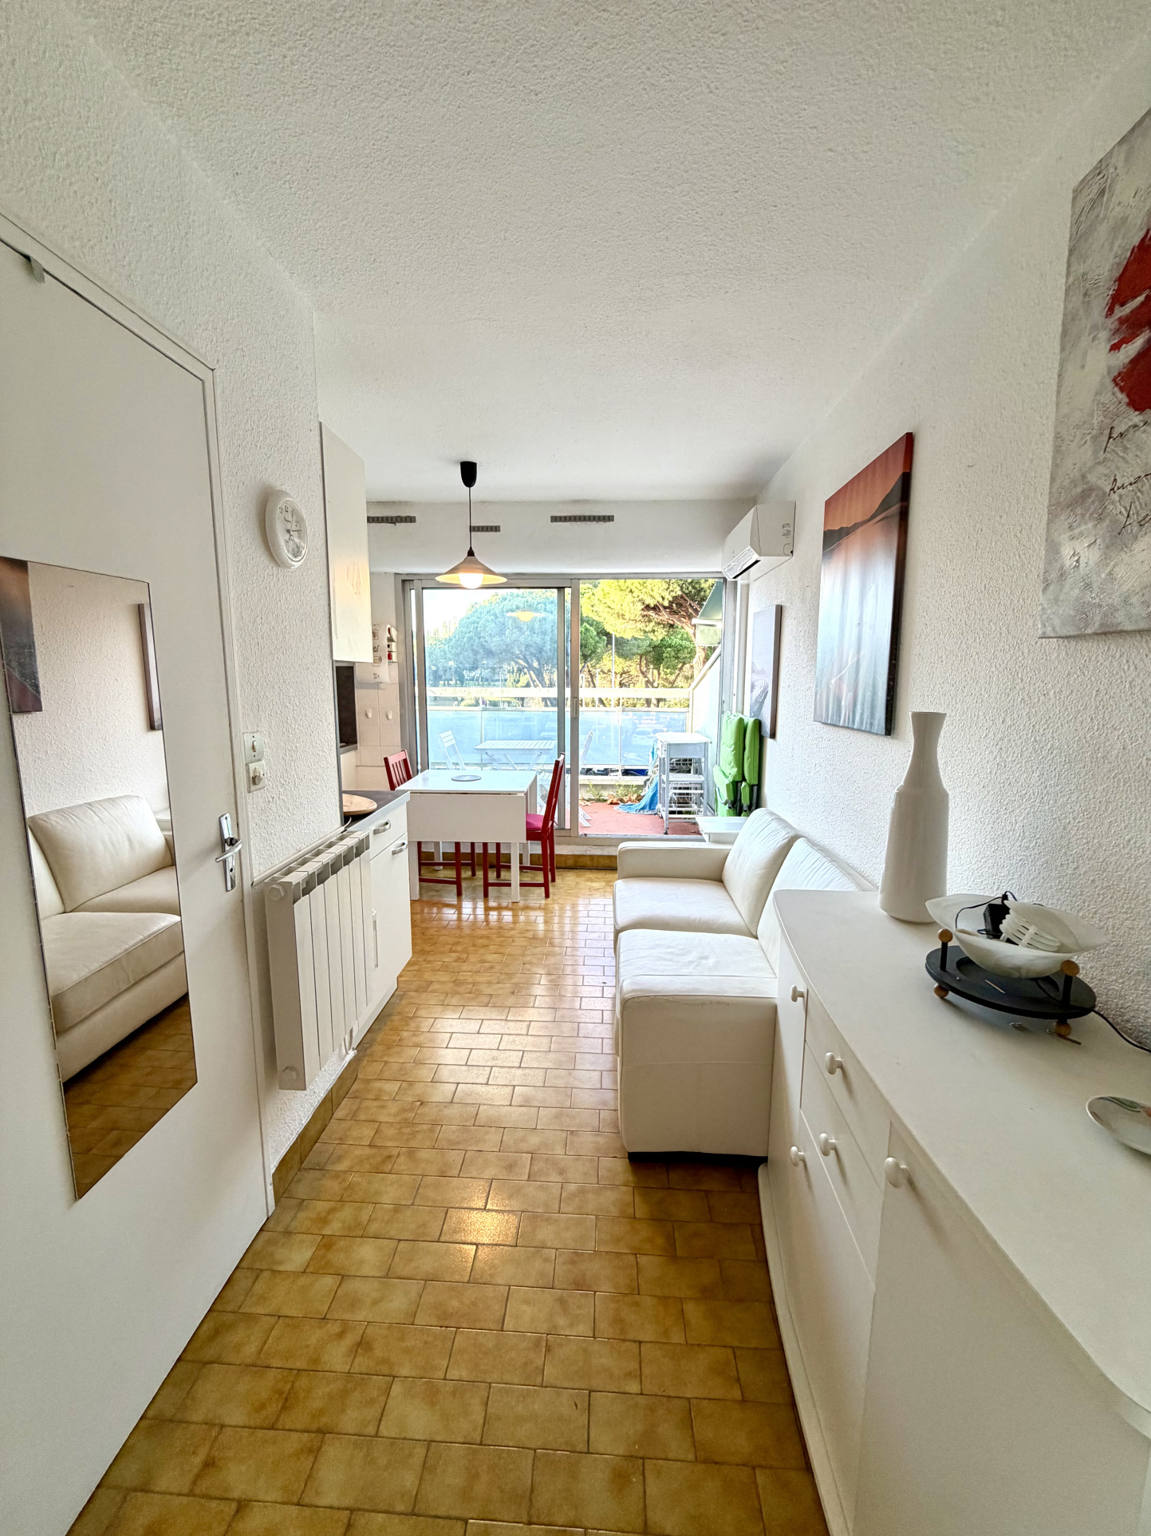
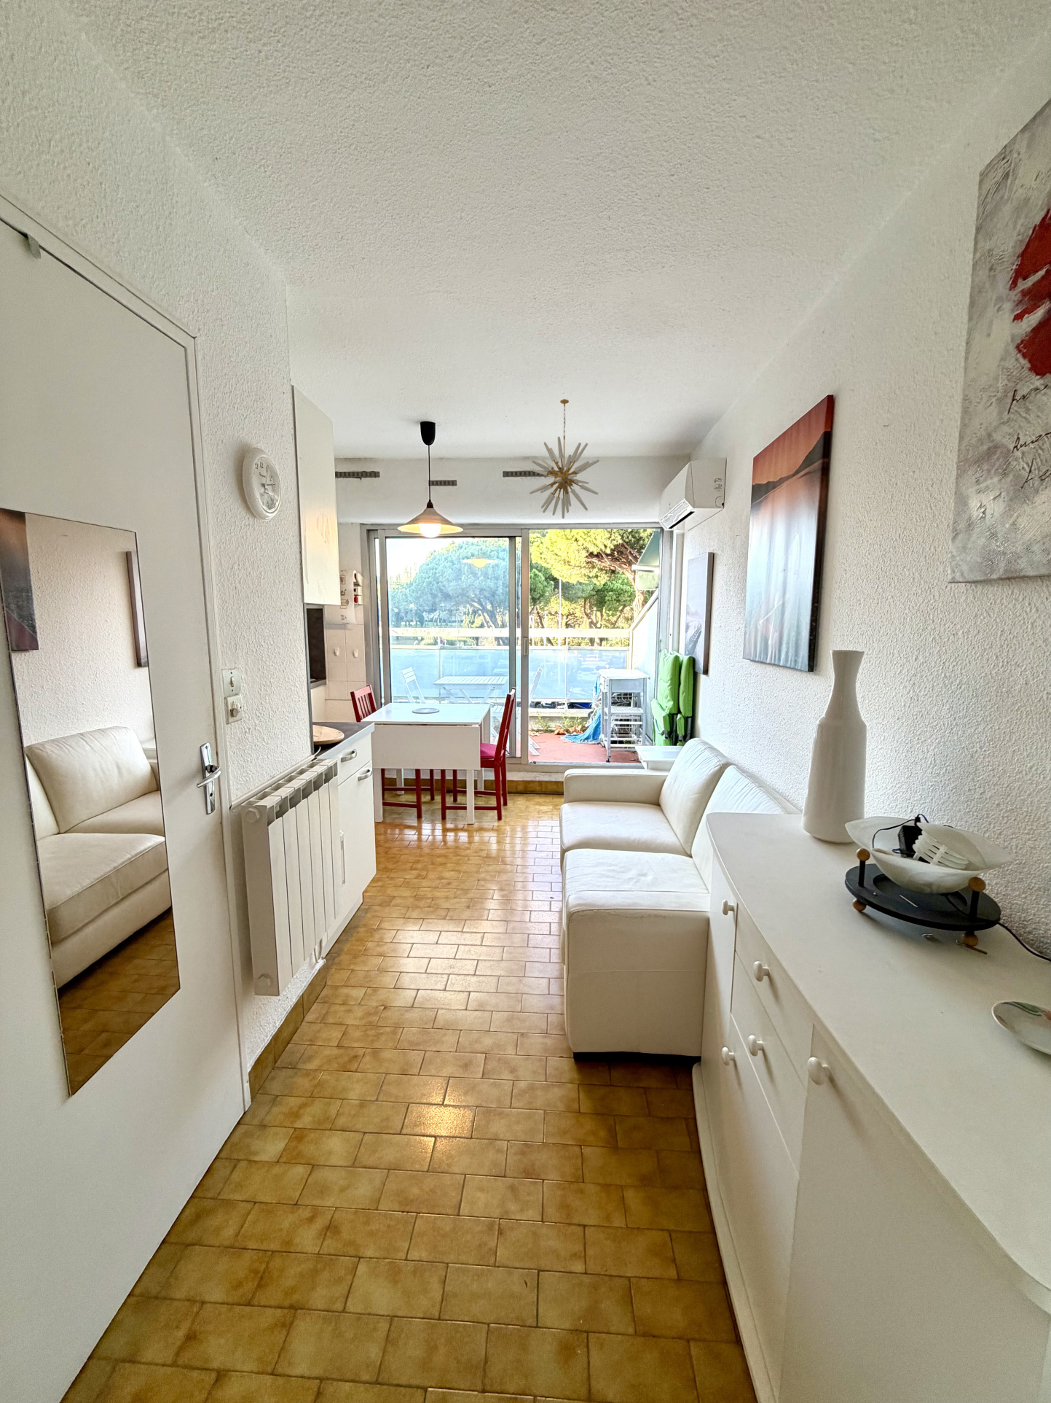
+ chandelier (564, 461)
